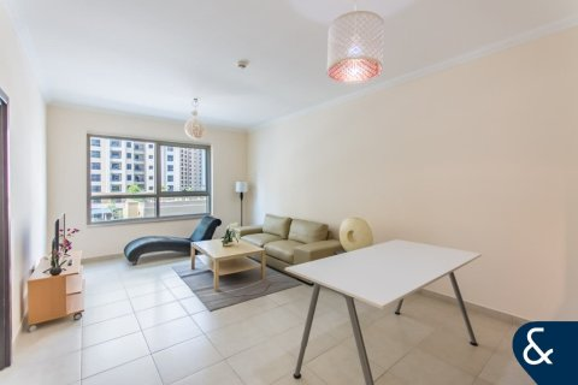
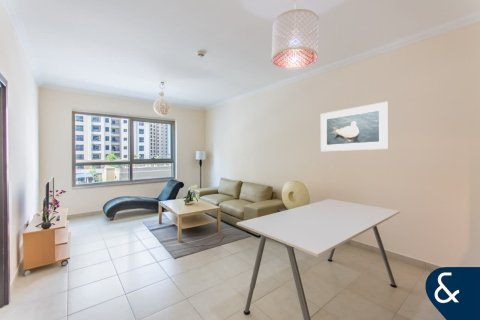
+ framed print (350, 129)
